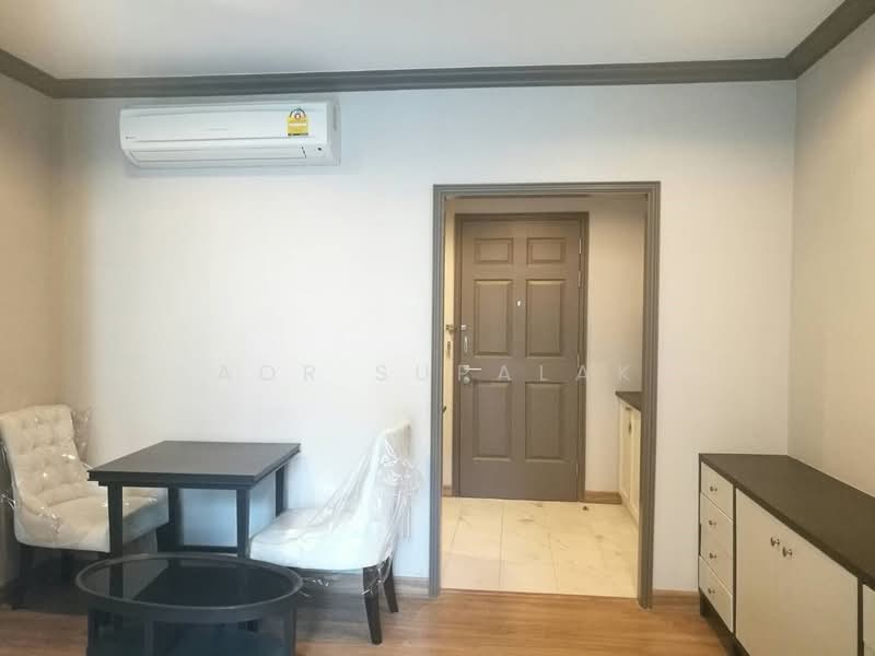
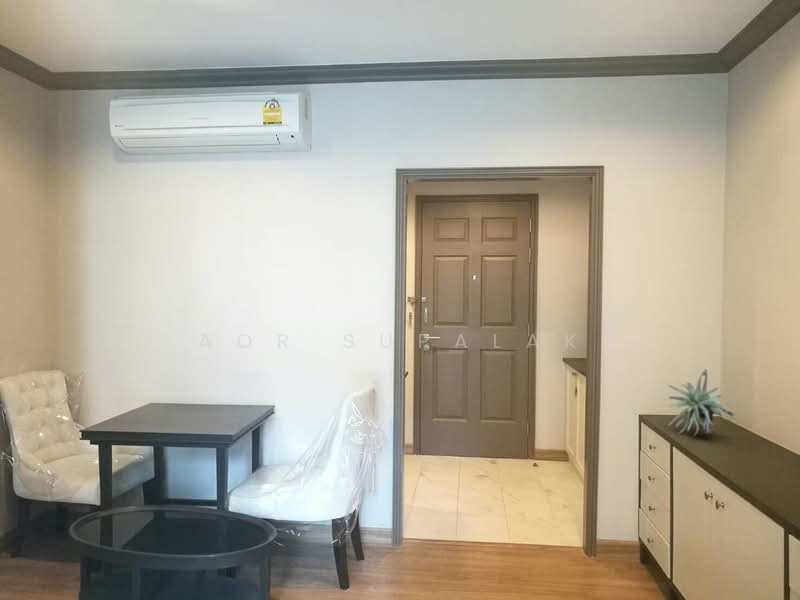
+ plant (697, 401)
